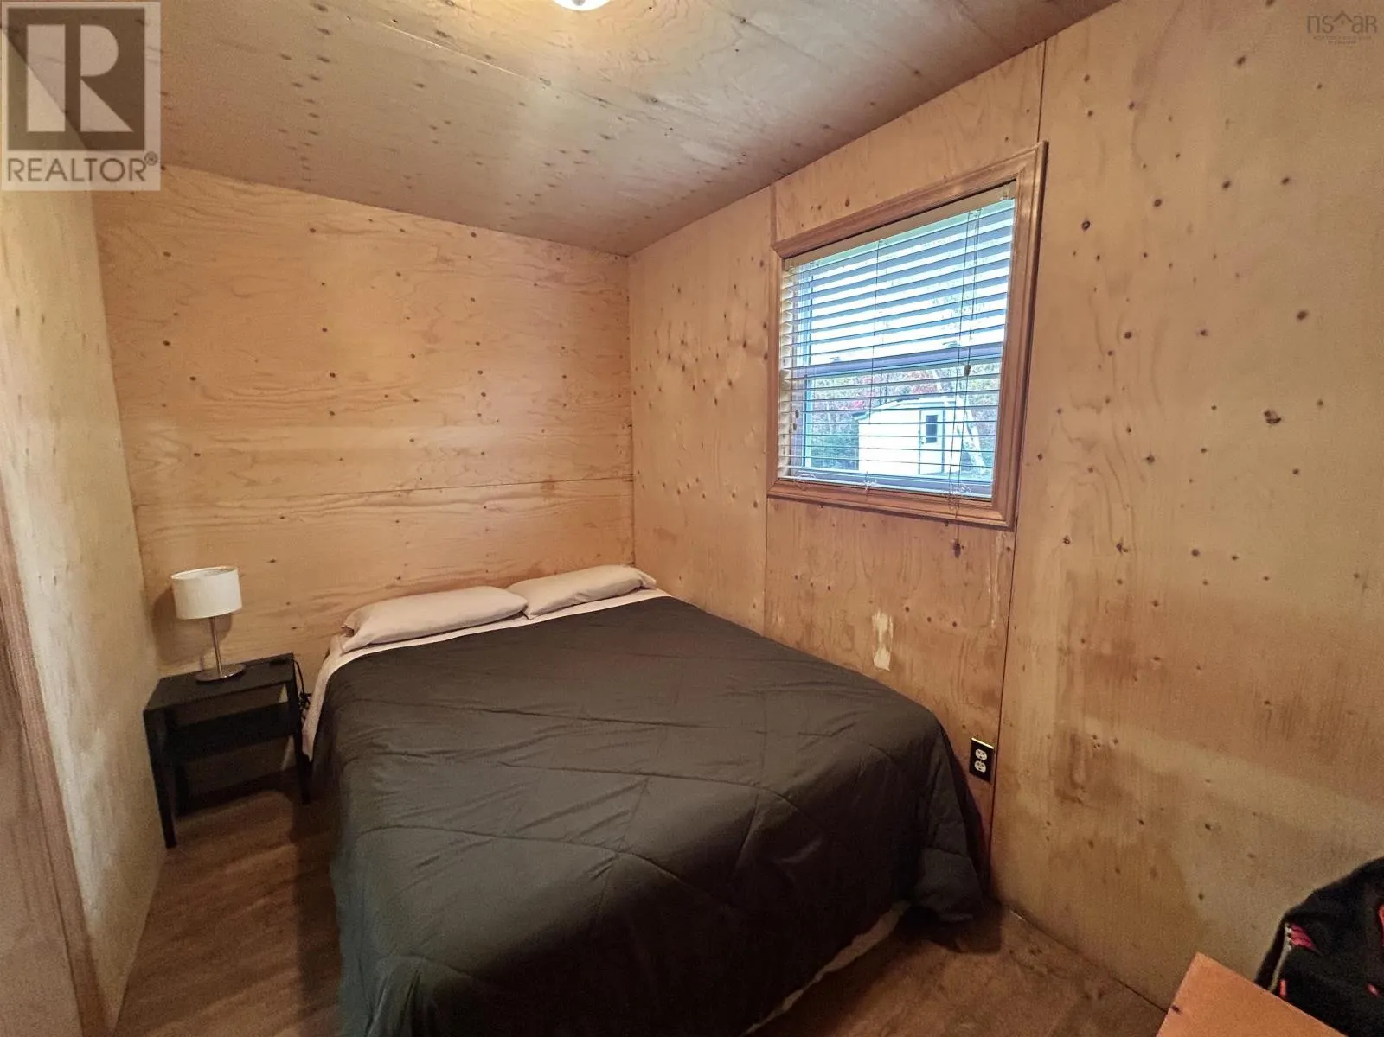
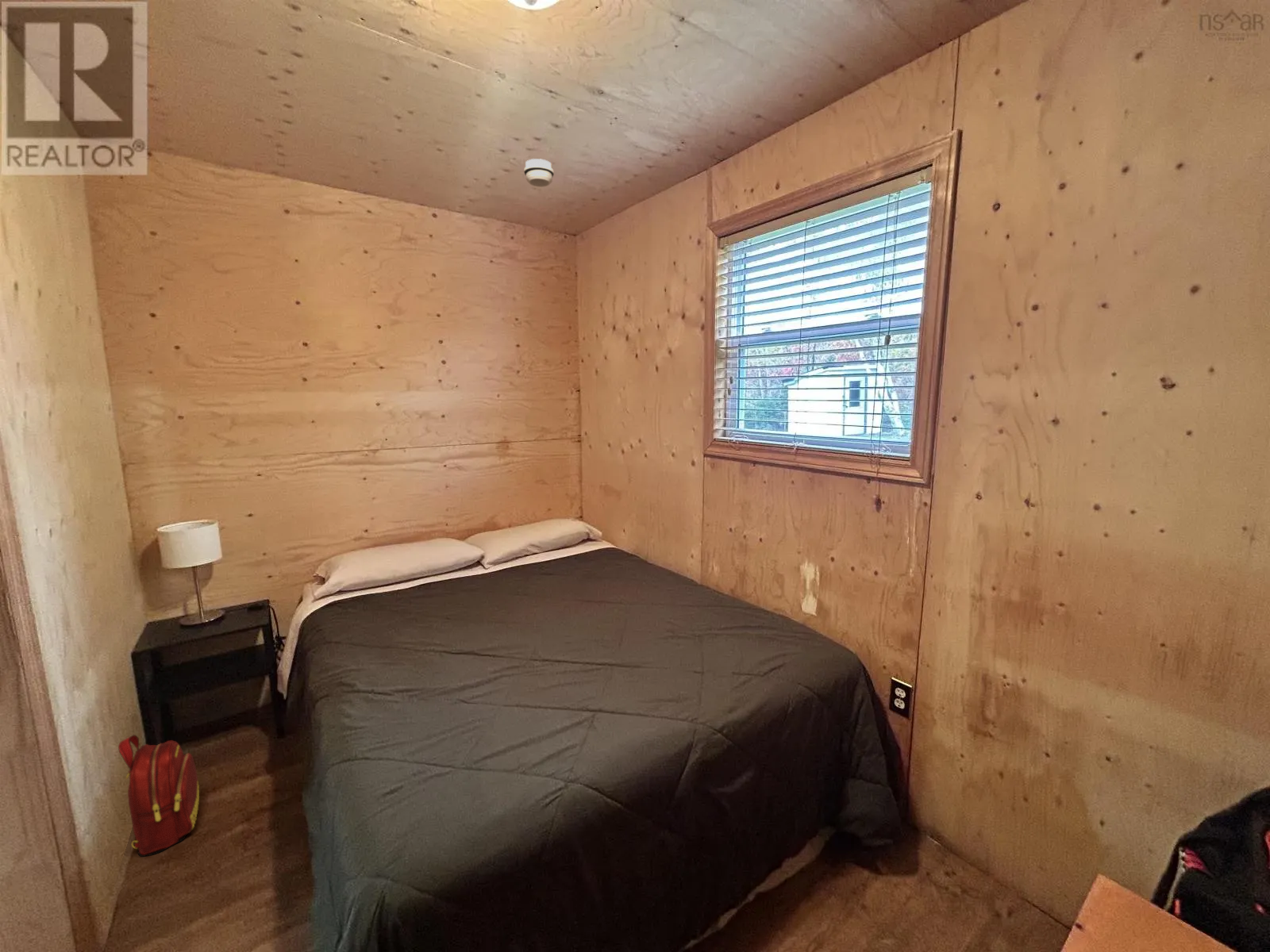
+ smoke detector (539, 173)
+ backpack (160, 780)
